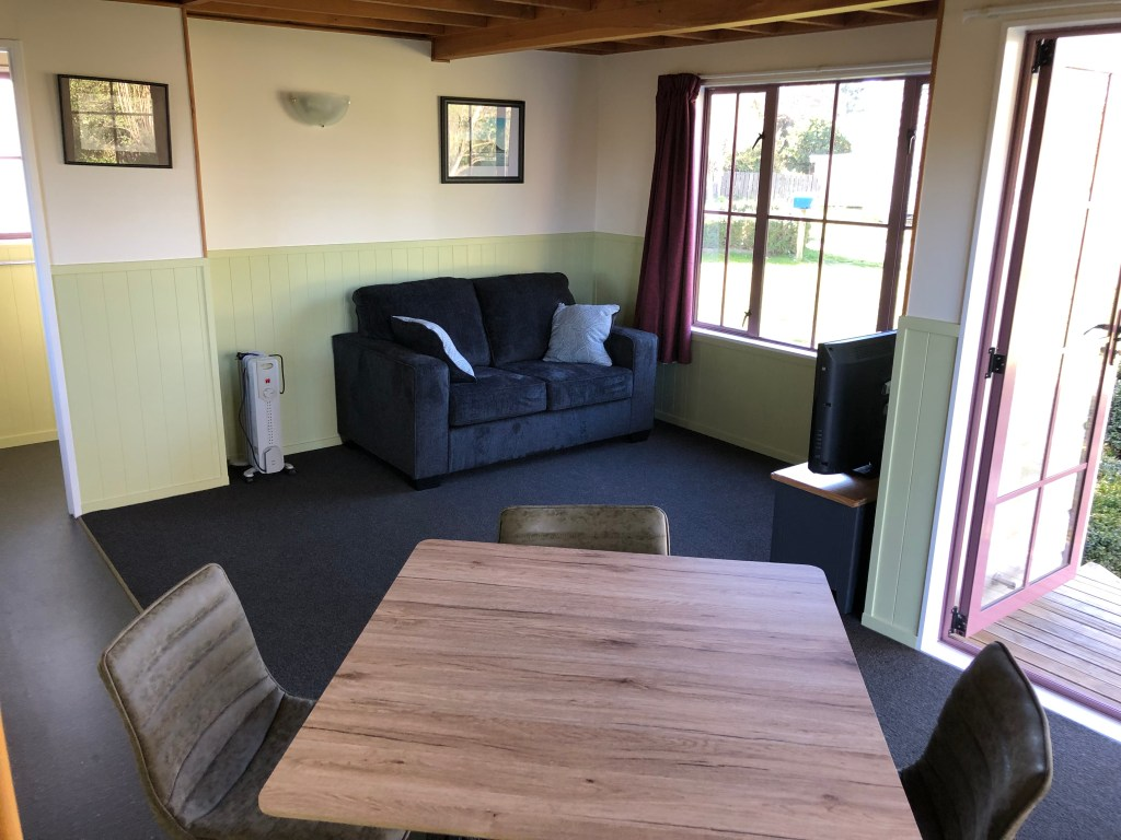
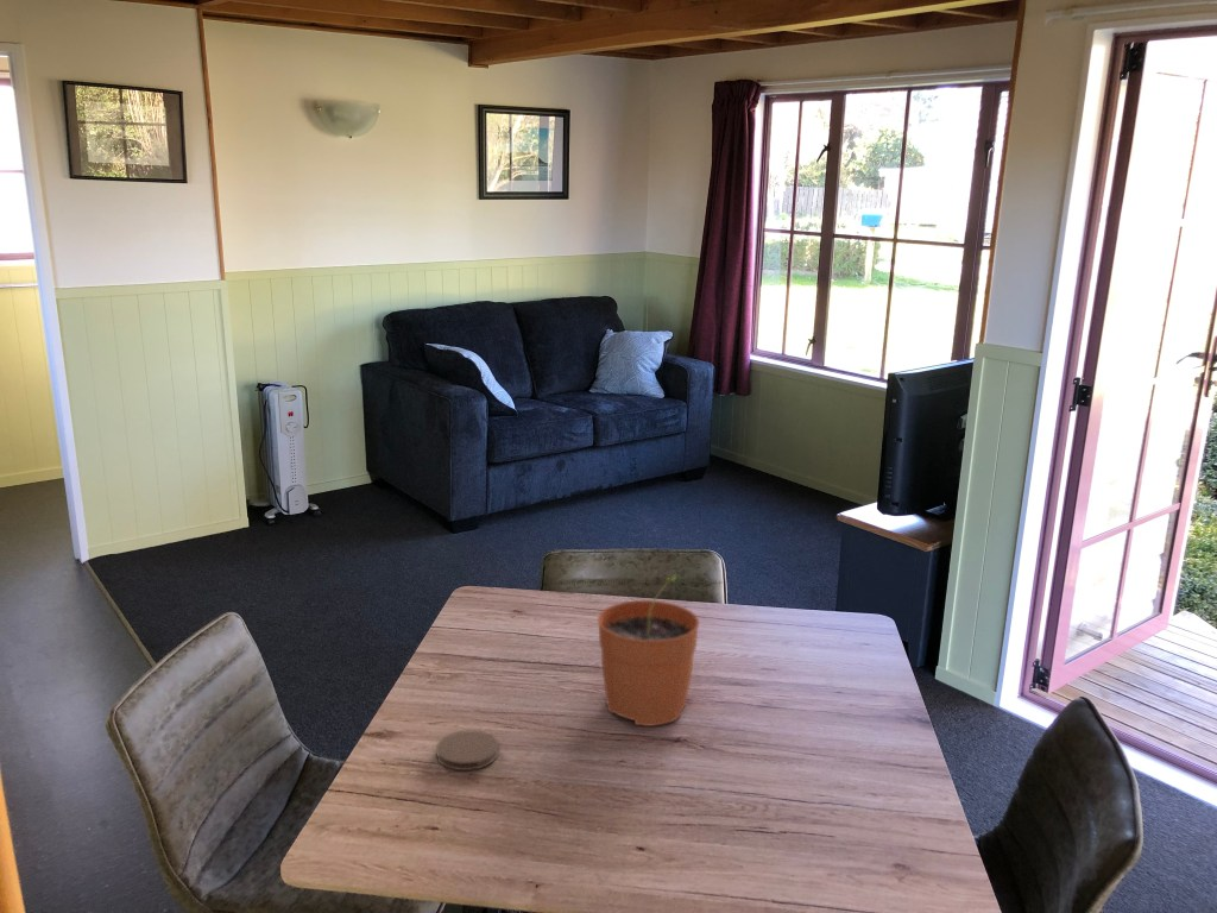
+ plant pot (648, 641)
+ coaster (467, 749)
